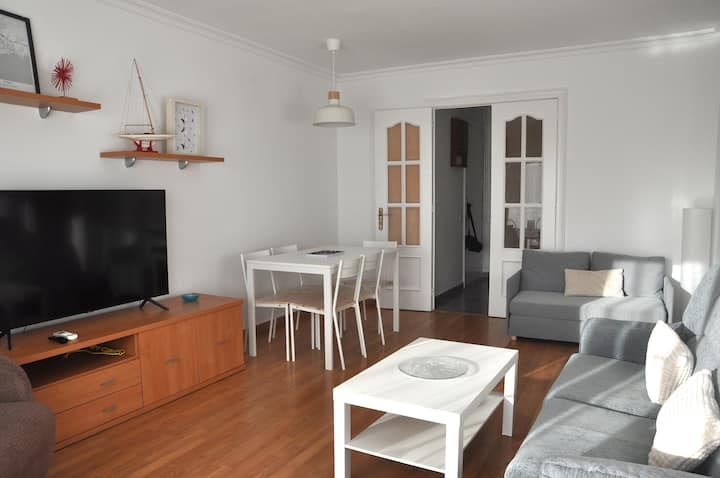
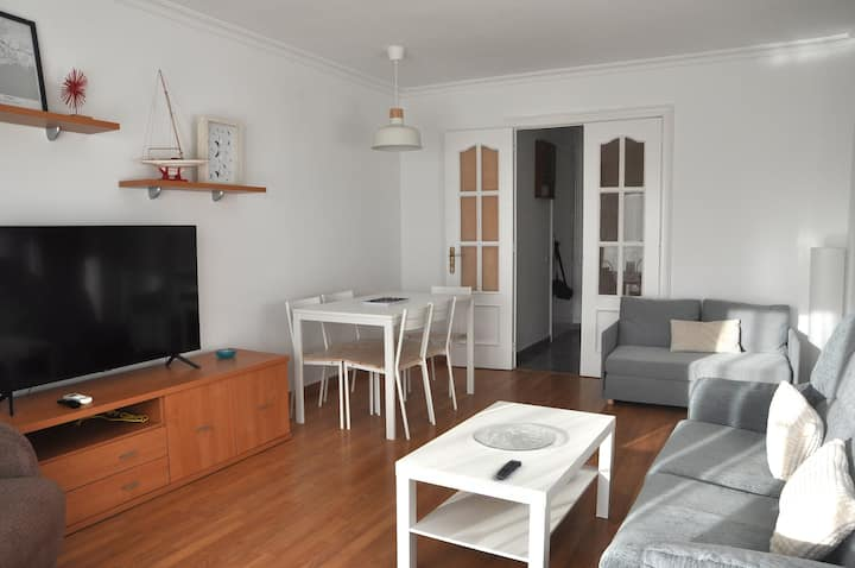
+ remote control (508, 468)
